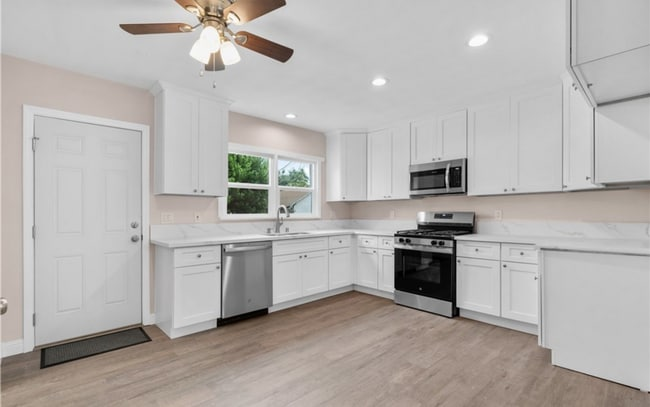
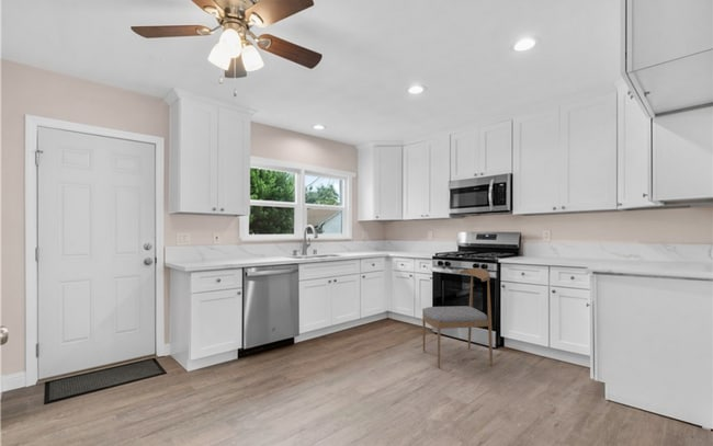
+ dining chair (454, 313)
